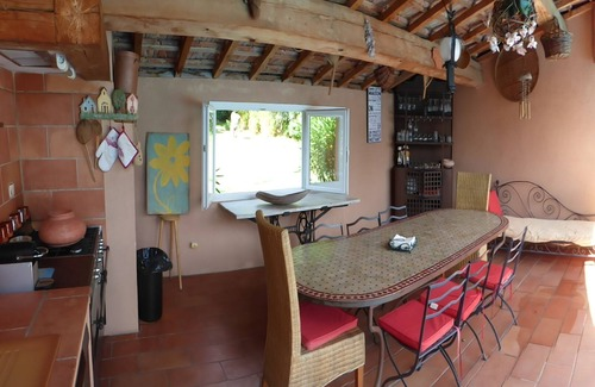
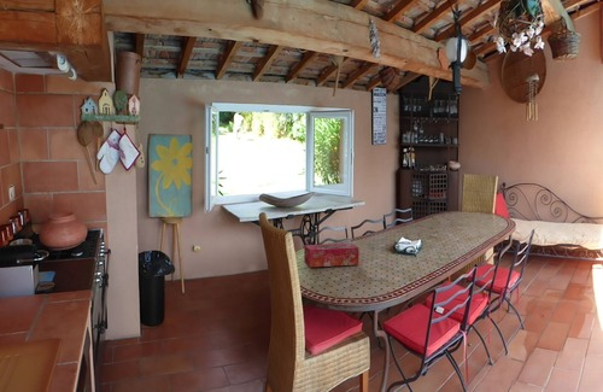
+ tissue box (330, 254)
